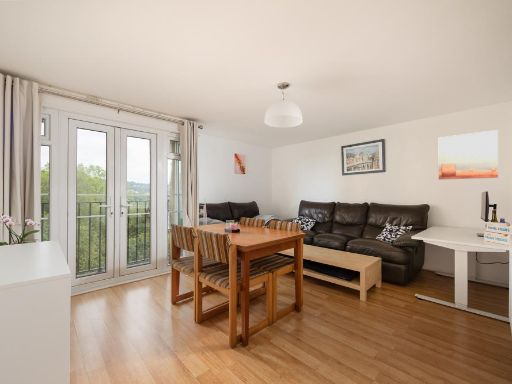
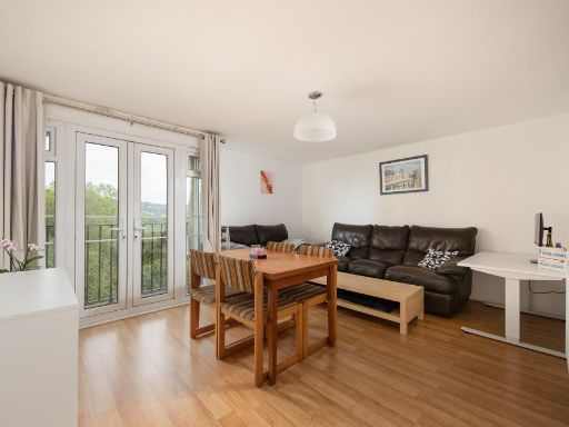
- wall art (466, 156)
